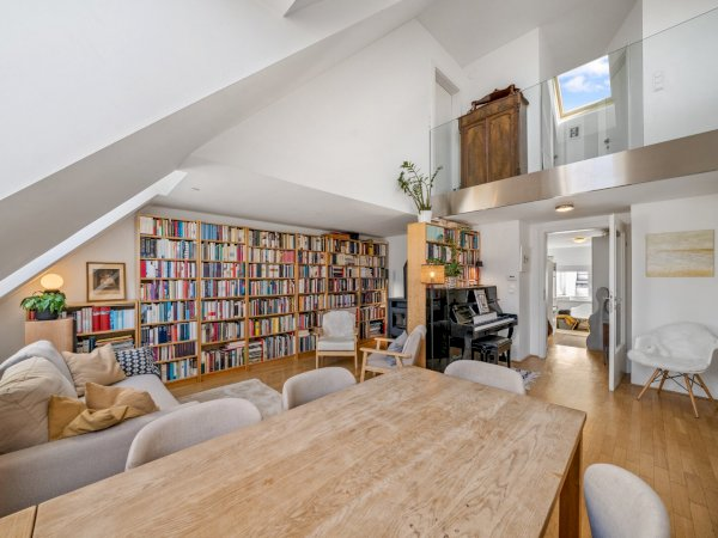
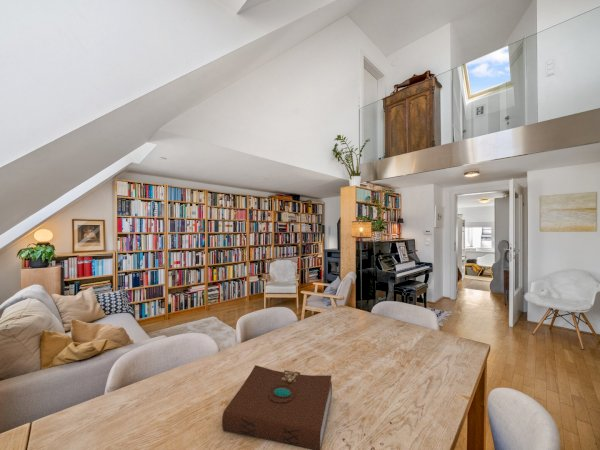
+ book (282, 400)
